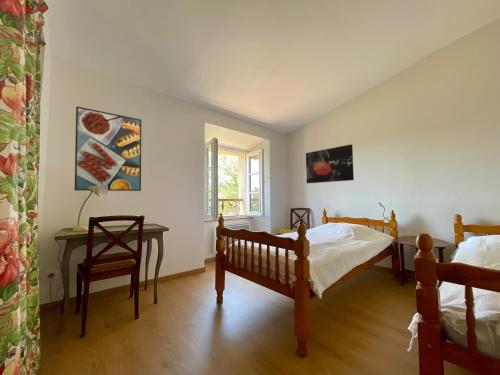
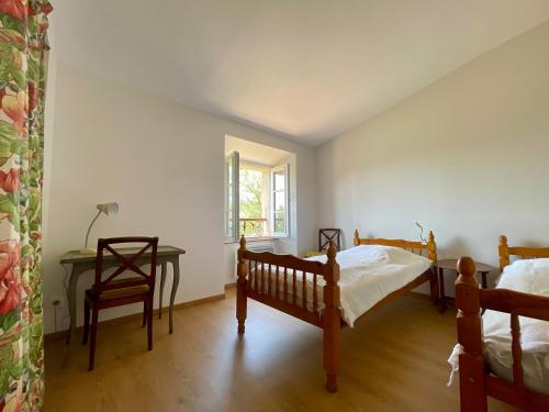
- wall art (327, 165)
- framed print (110, 151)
